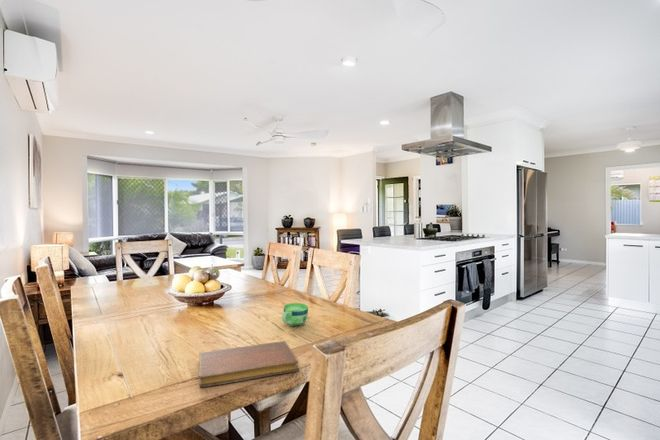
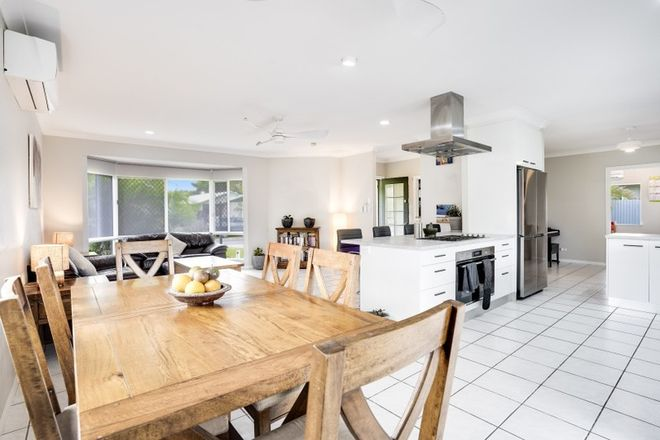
- notebook (247, 360)
- cup (294, 316)
